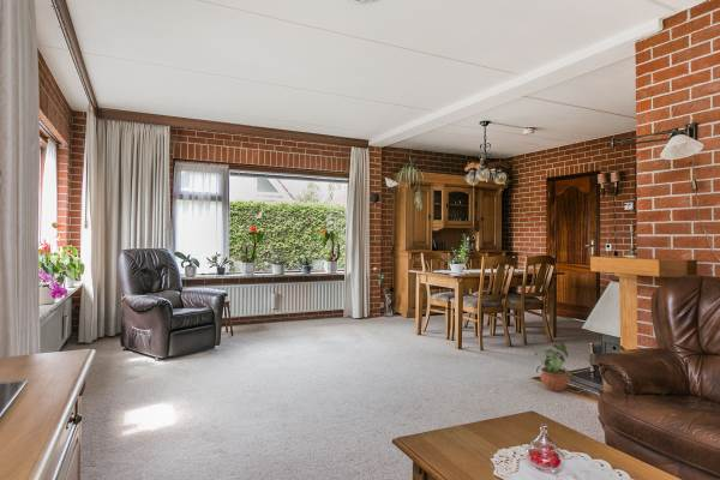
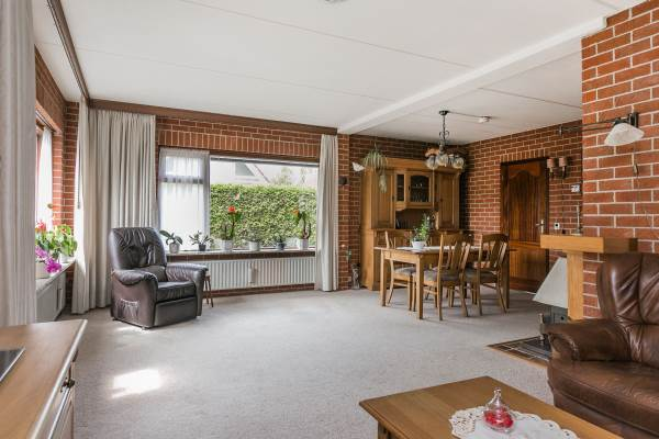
- potted plant (556, 365)
